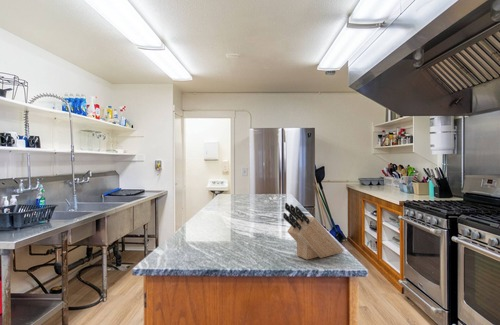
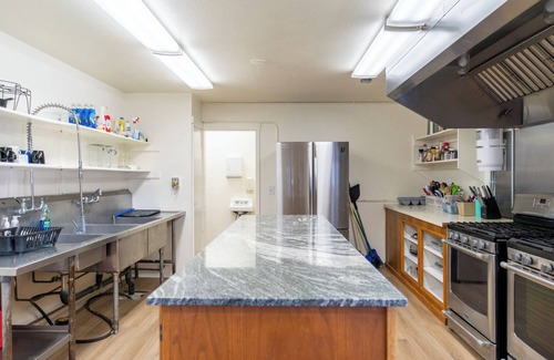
- knife block (312, 228)
